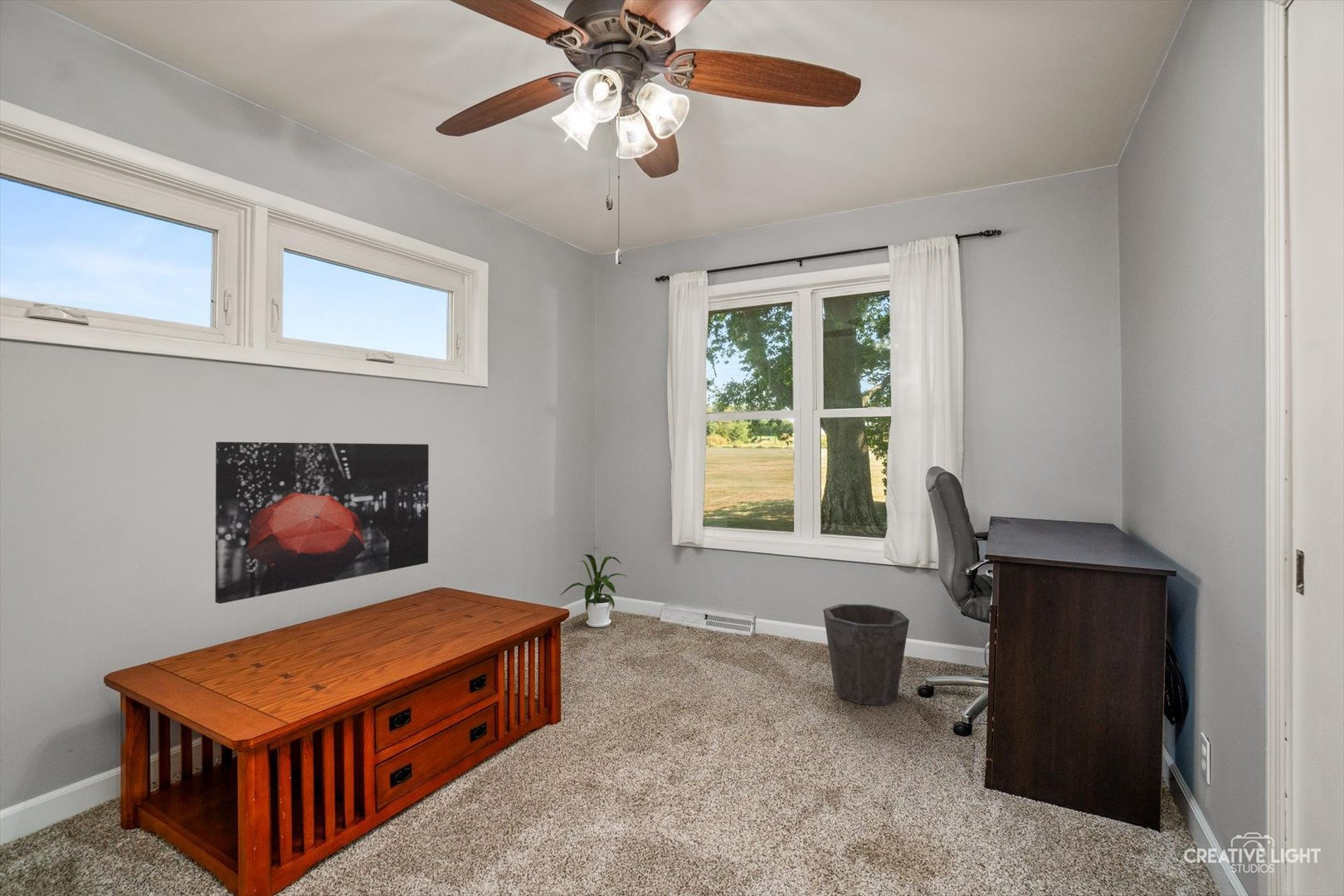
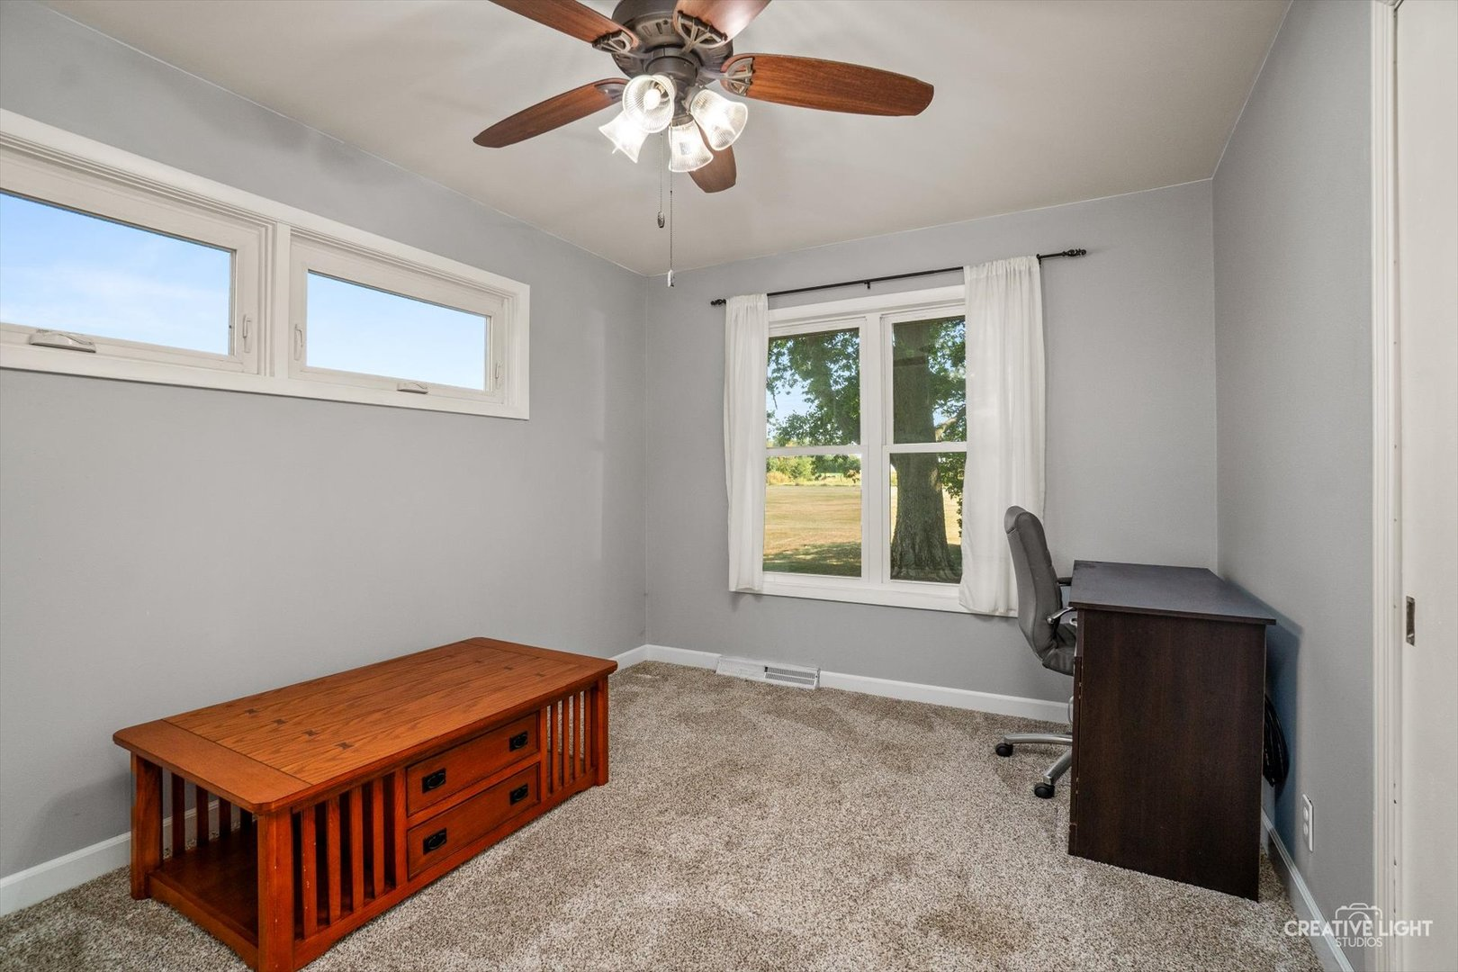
- wall art (338, 511)
- waste bin (864, 653)
- house plant (598, 587)
